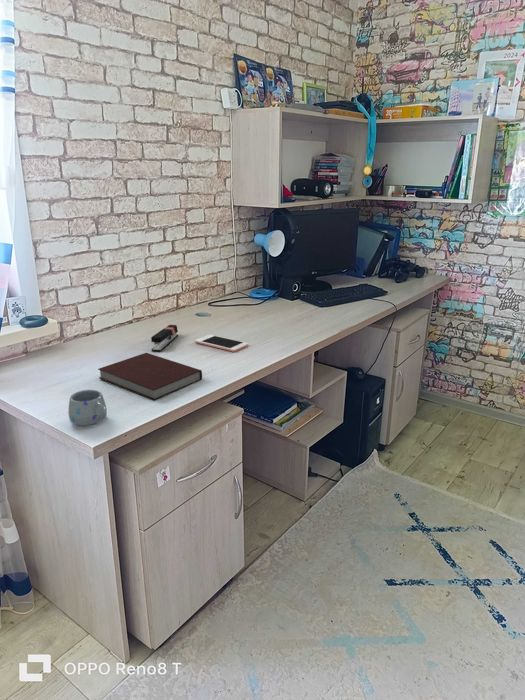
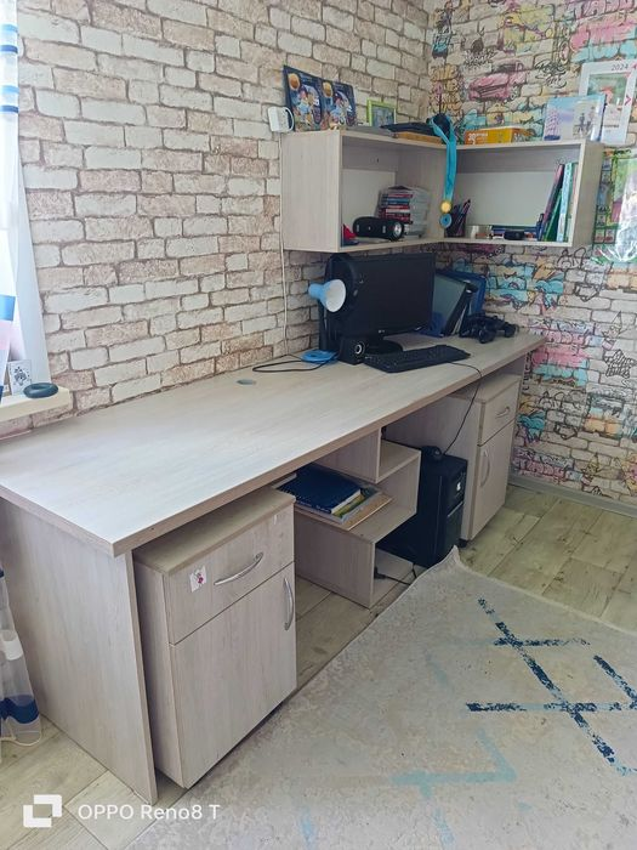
- stapler (165, 336)
- cell phone (221, 342)
- notebook (150, 374)
- mug (91, 409)
